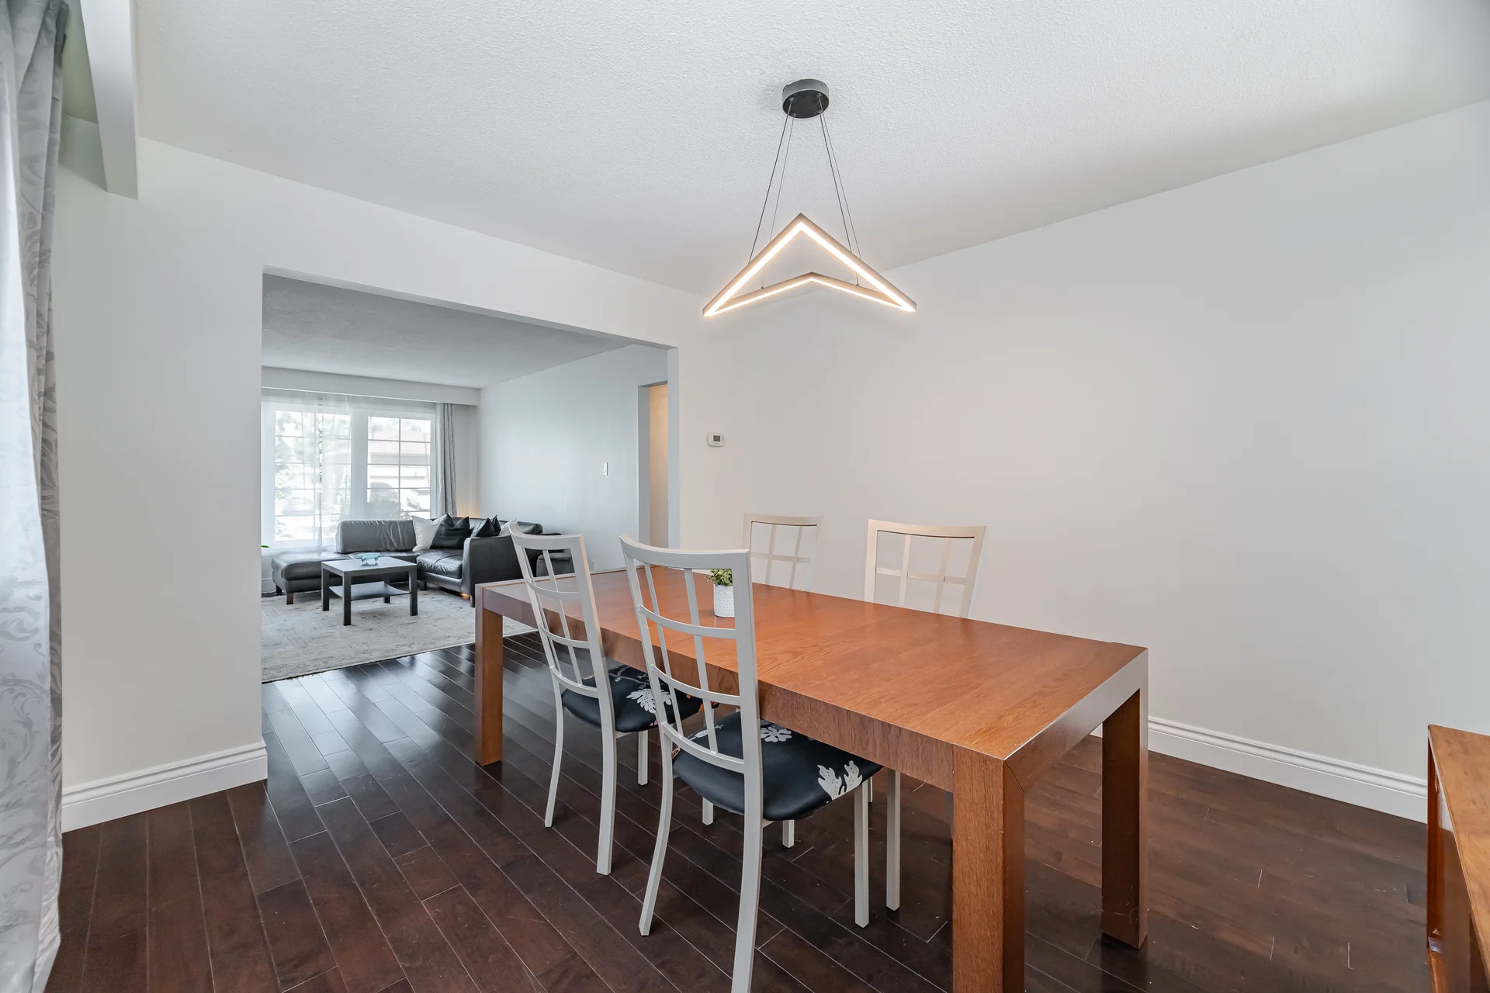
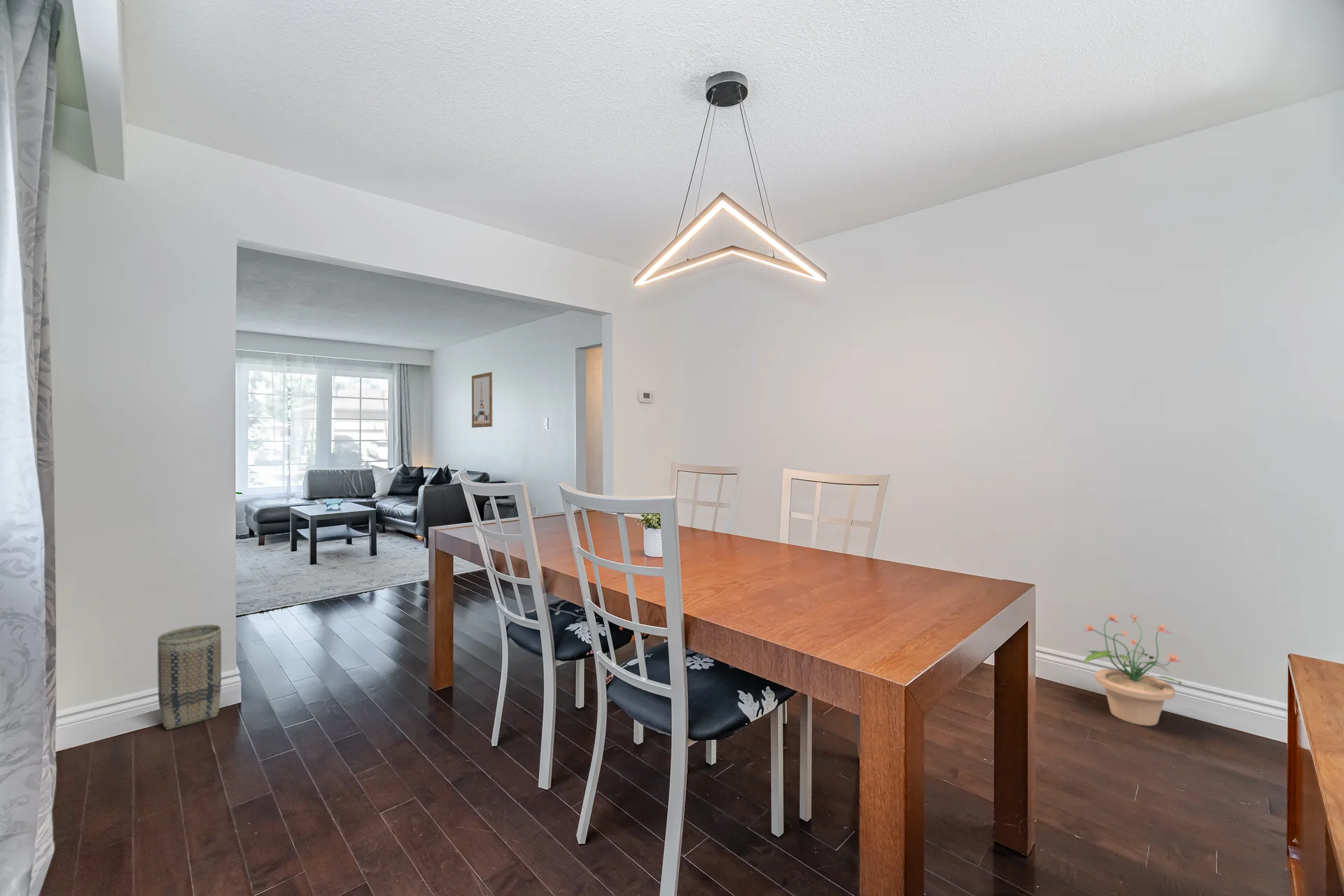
+ potted plant (1131, 666)
+ basket (190, 674)
+ wall art (482, 400)
